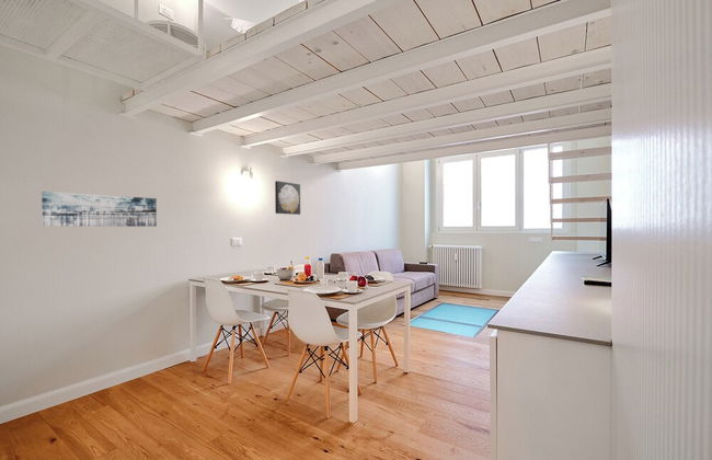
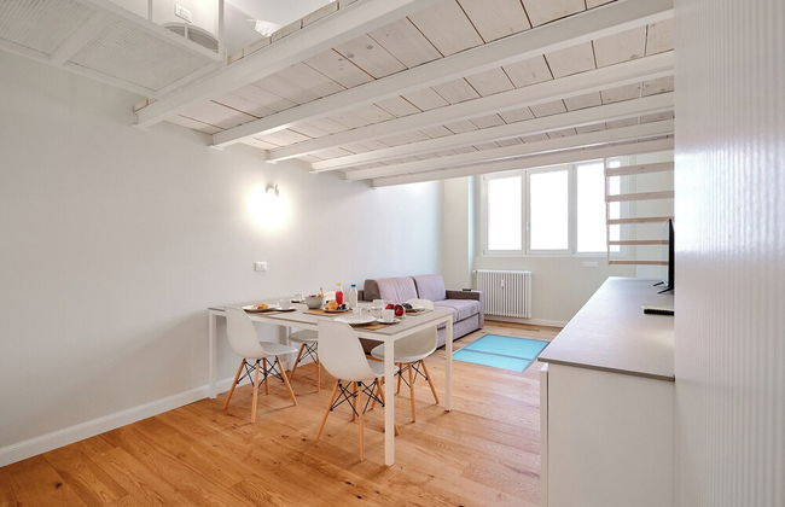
- wall art (288, 198)
- wall art (105, 210)
